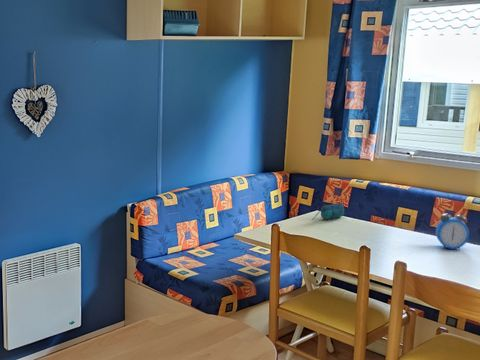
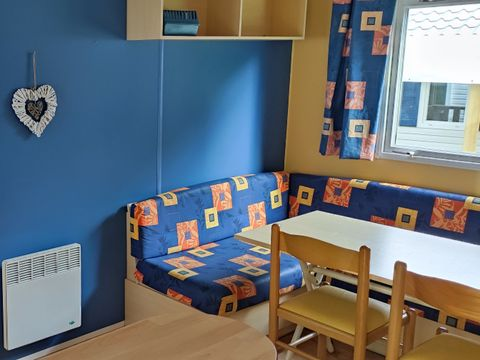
- pencil case (328, 211)
- alarm clock (452, 231)
